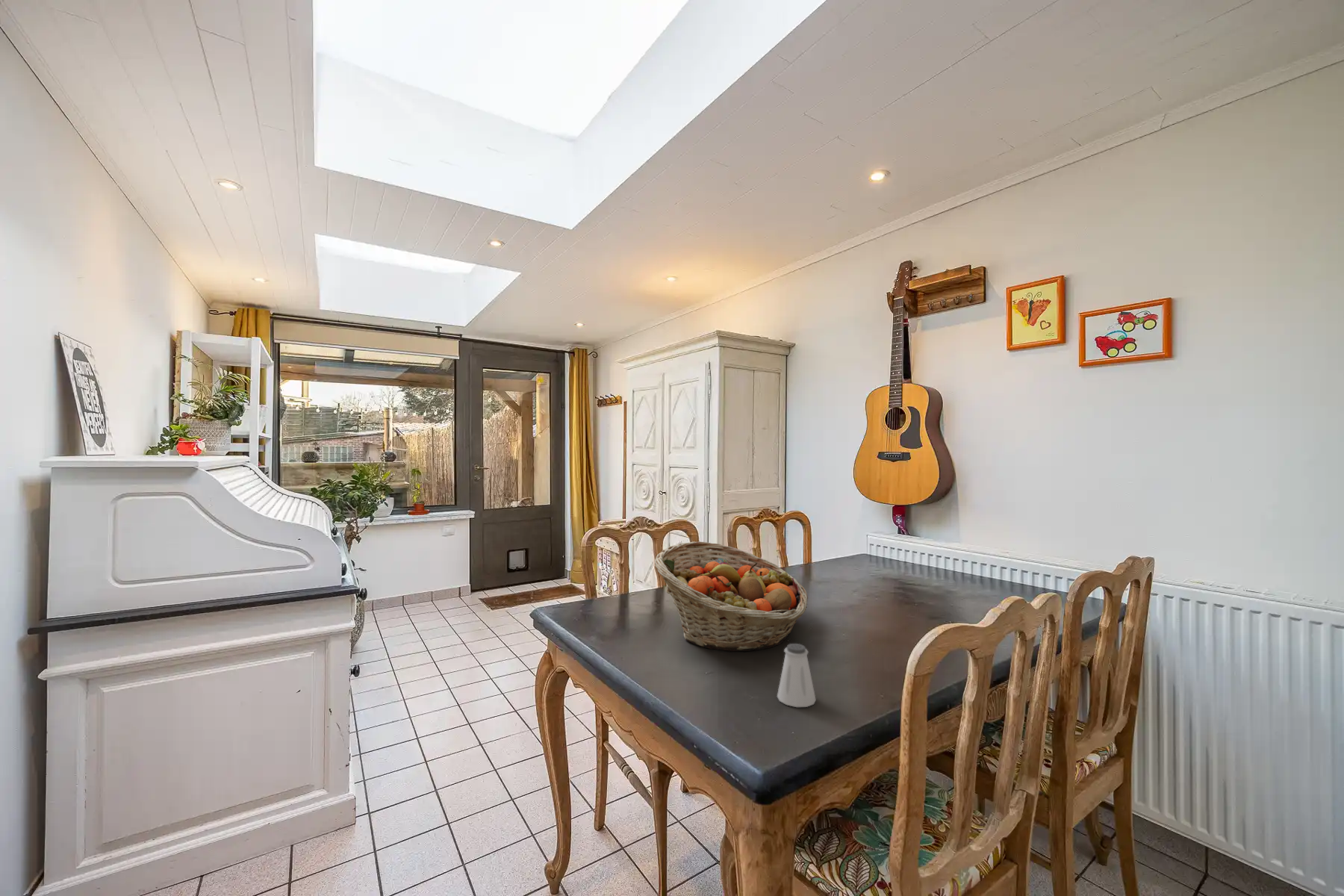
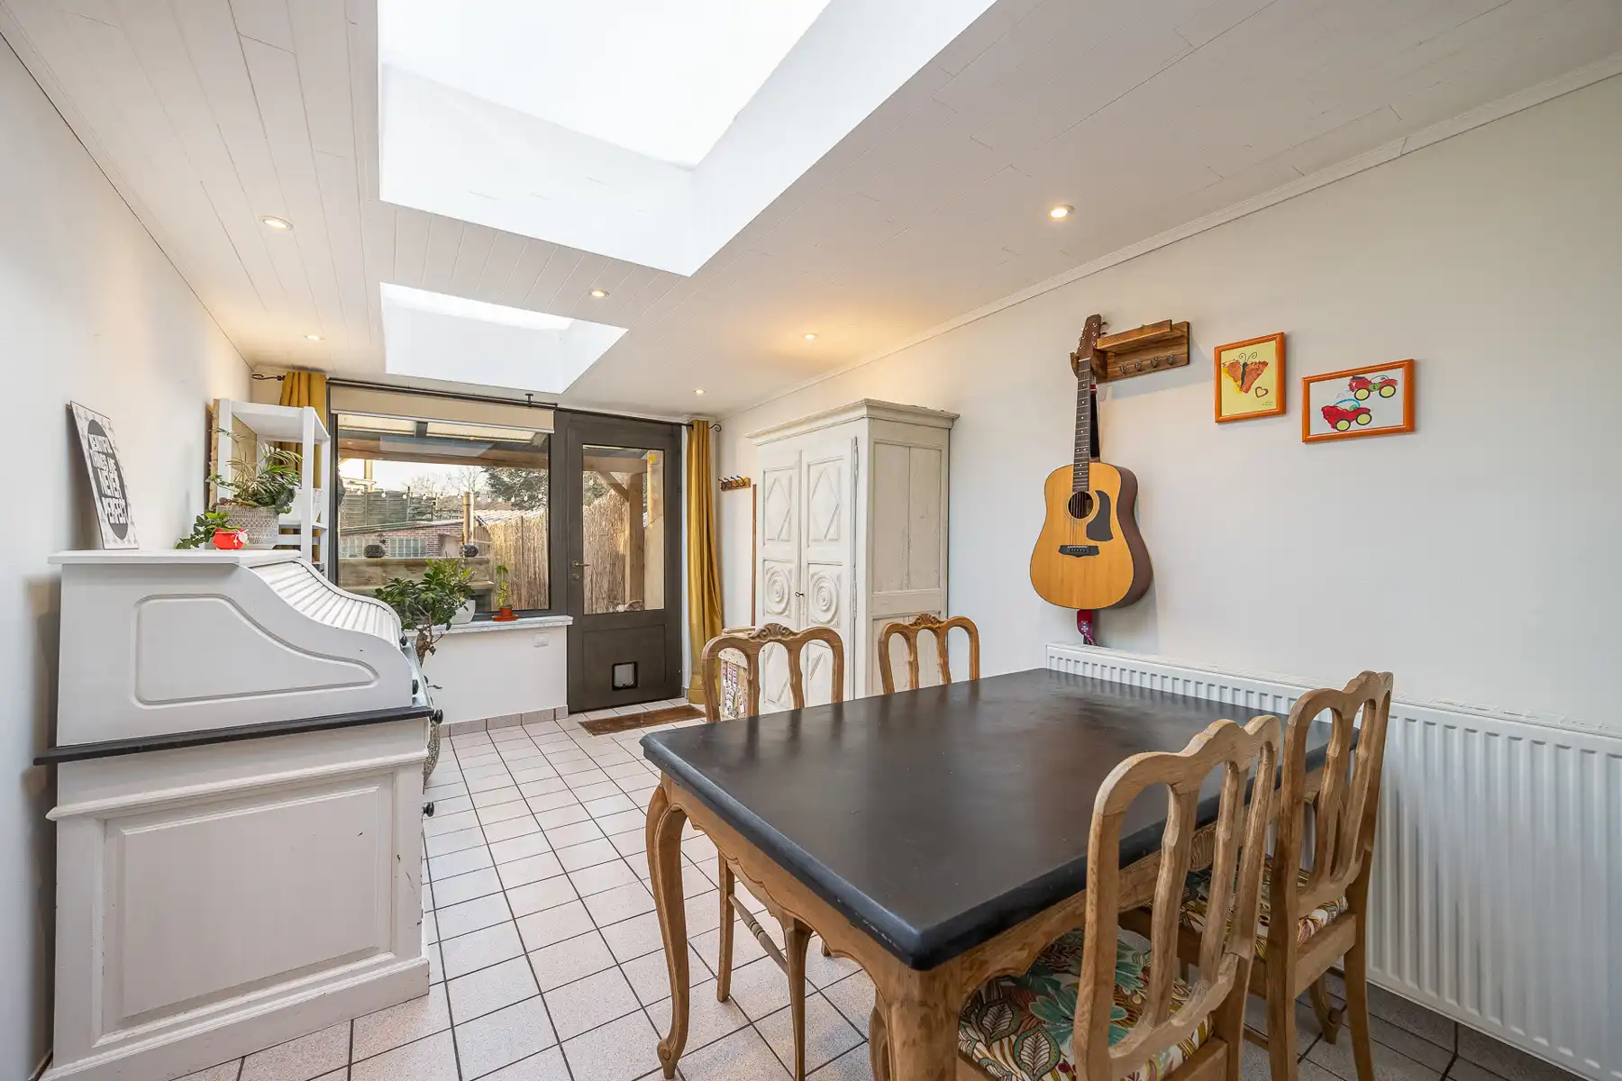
- fruit basket (732, 589)
- saltshaker (796, 672)
